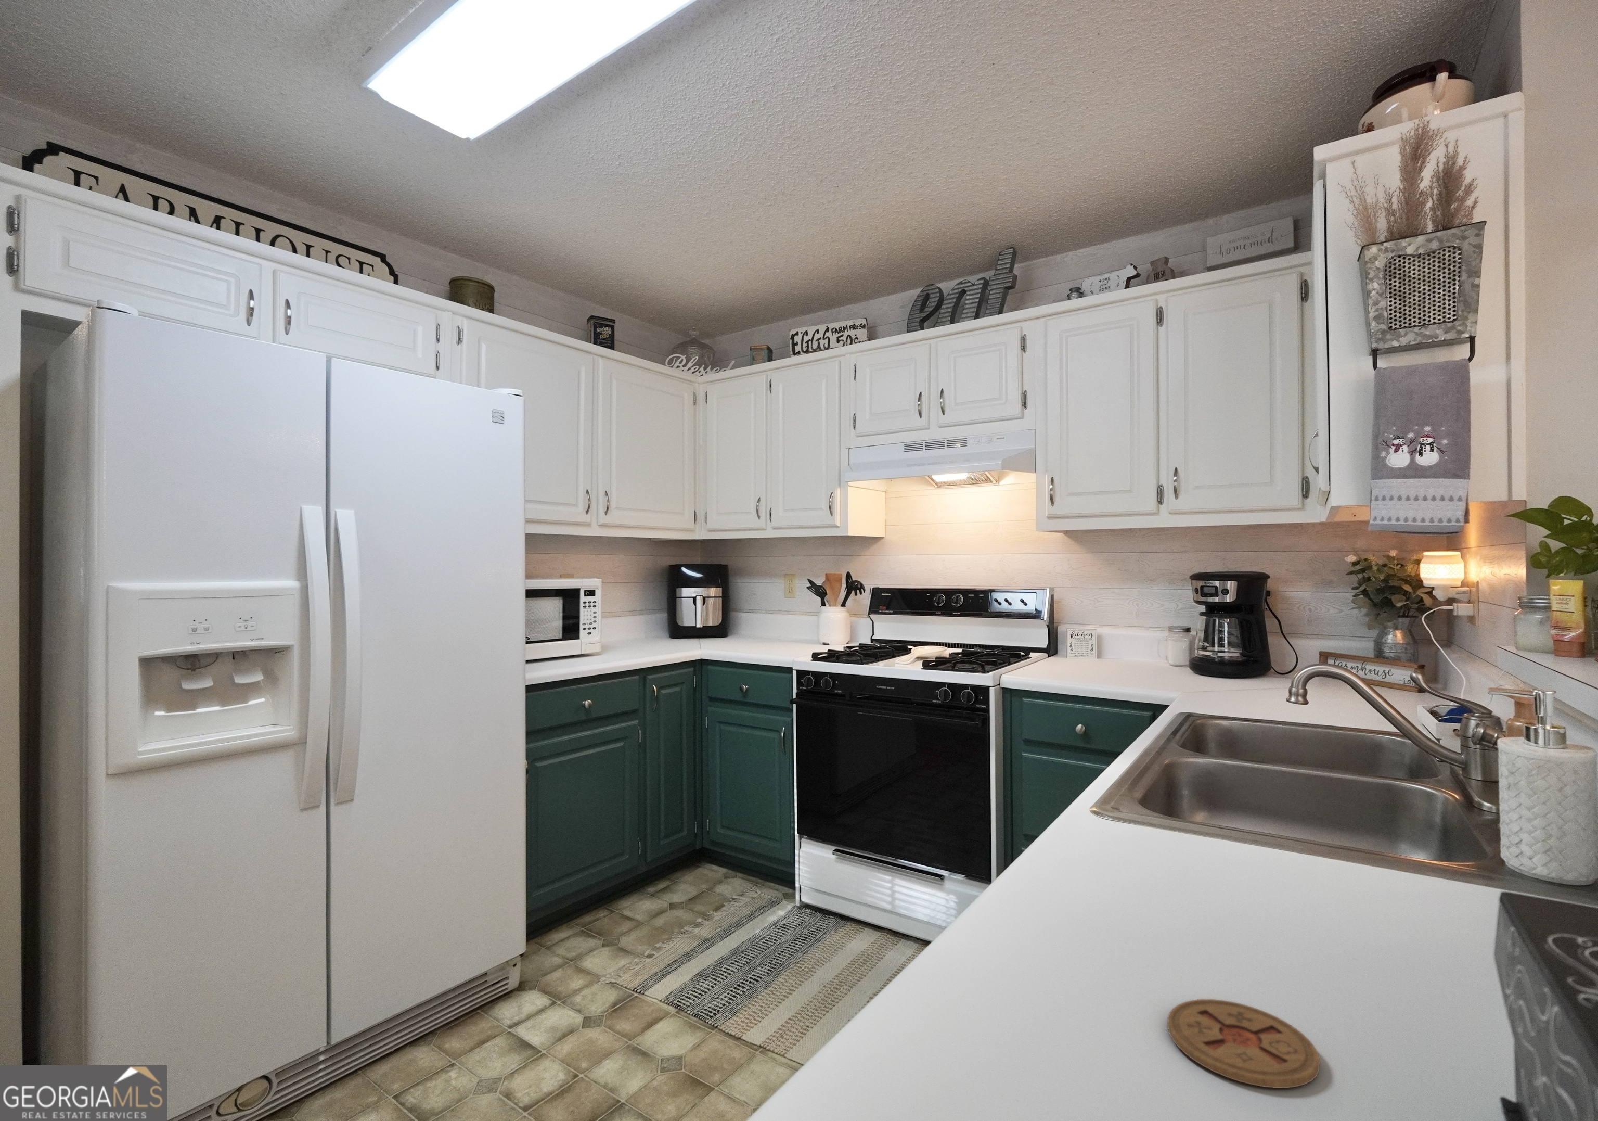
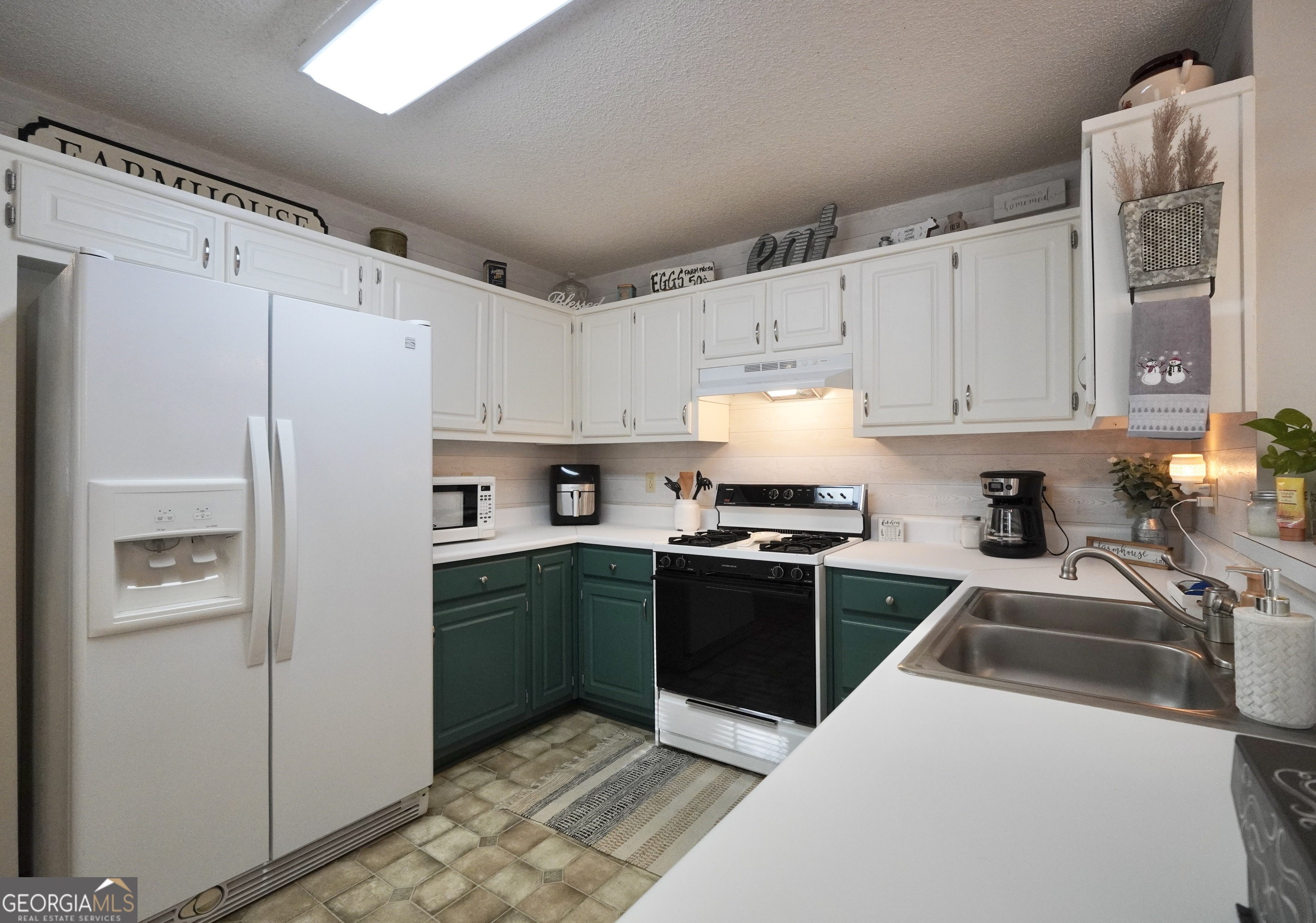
- coaster (1240, 1040)
